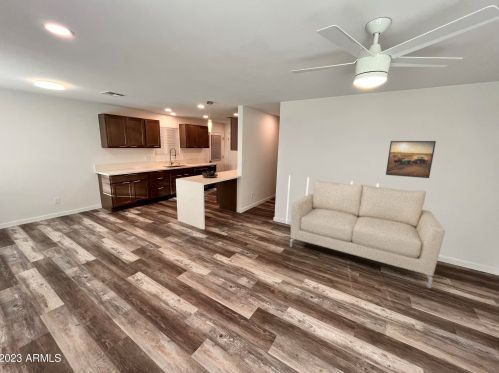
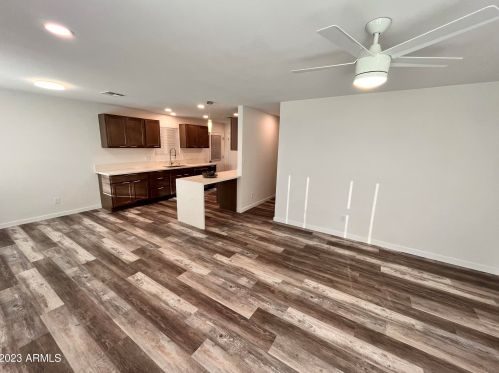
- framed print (409, 159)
- sofa (357, 220)
